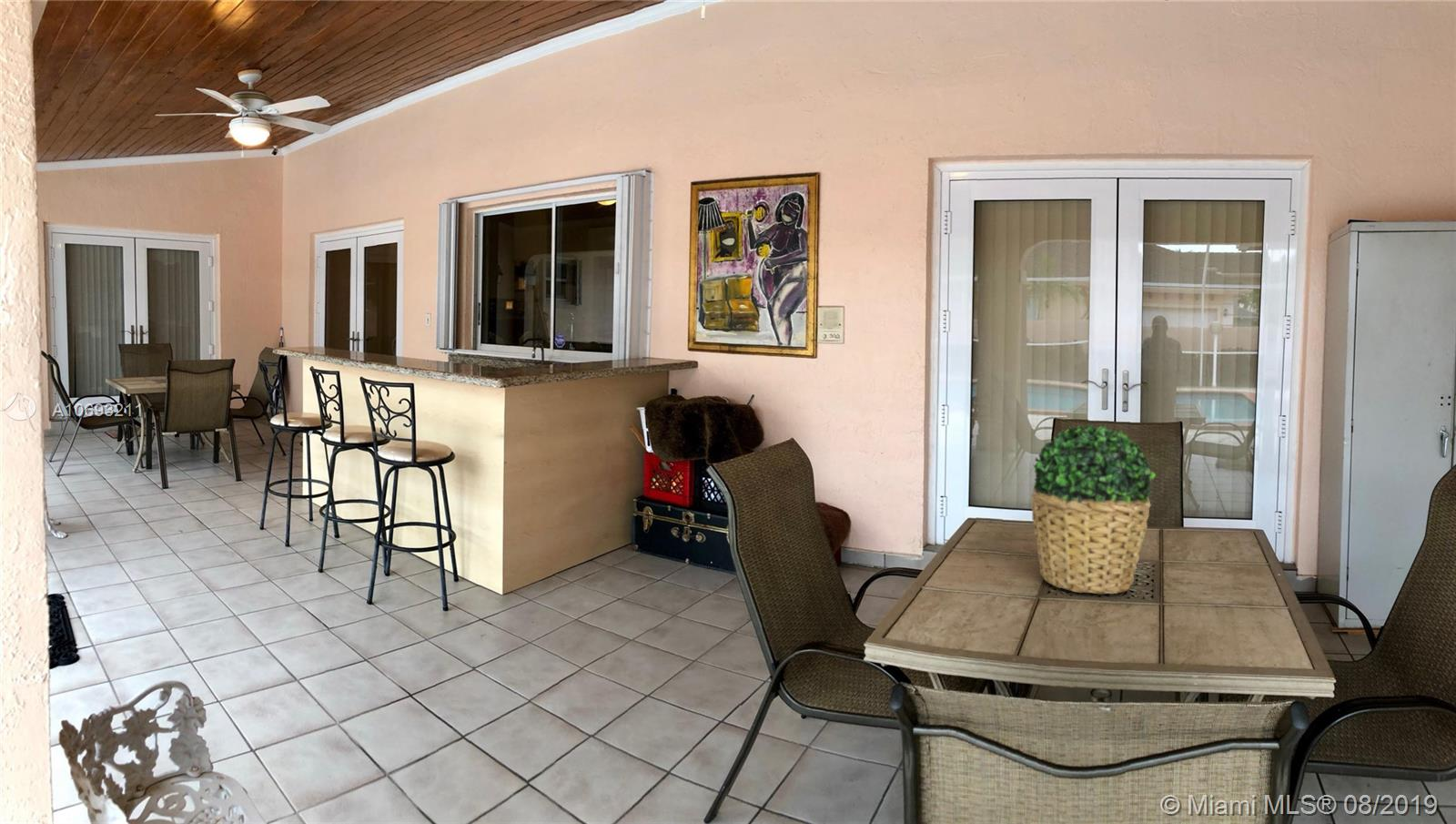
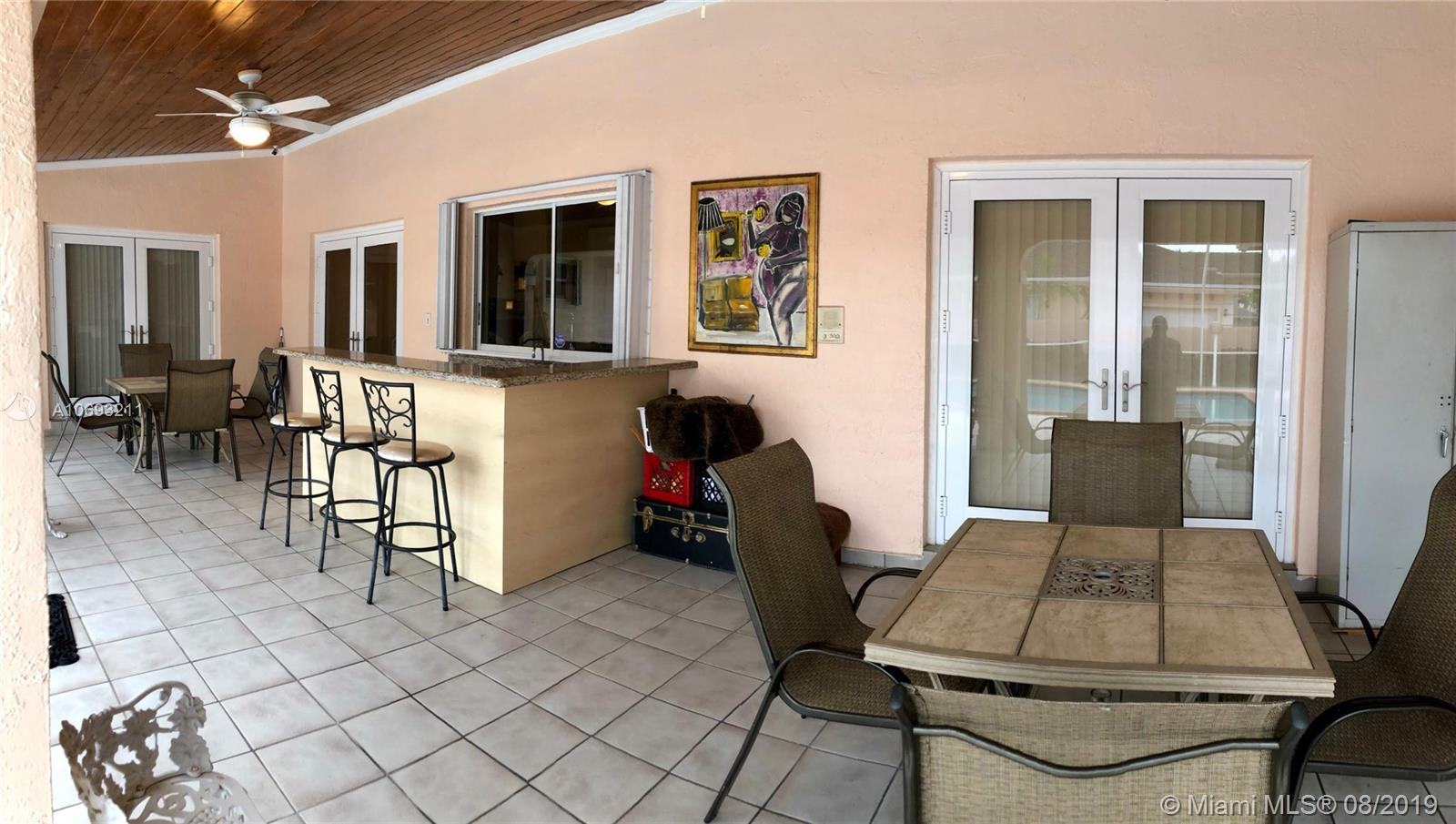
- potted plant (1089, 504)
